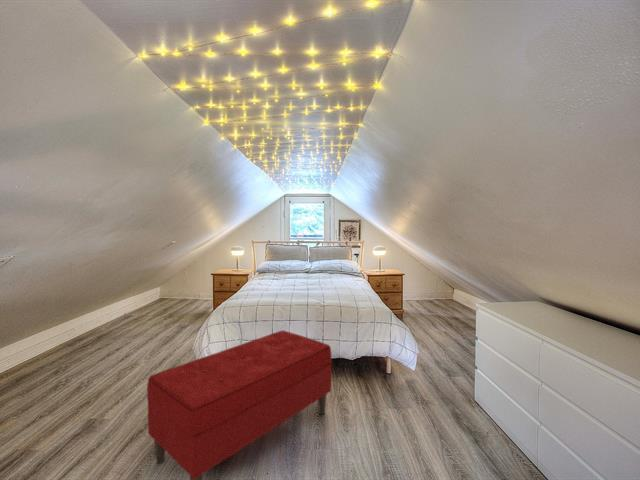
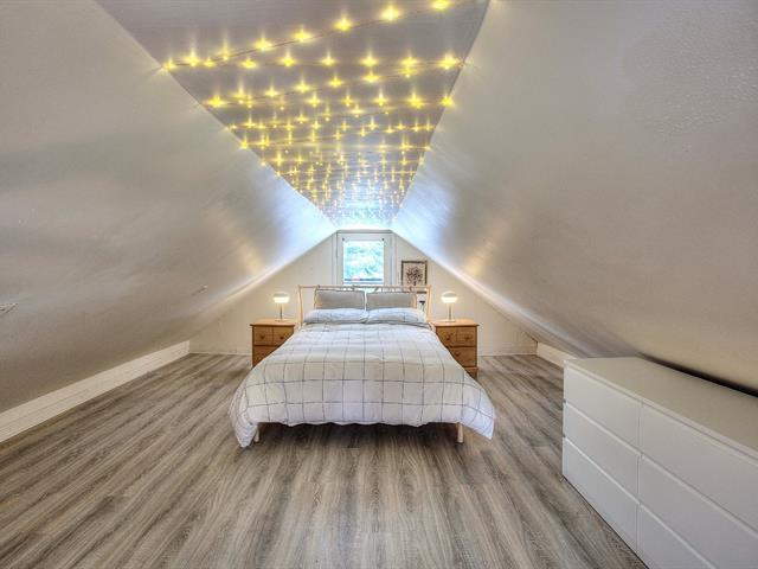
- bench (250, 396)
